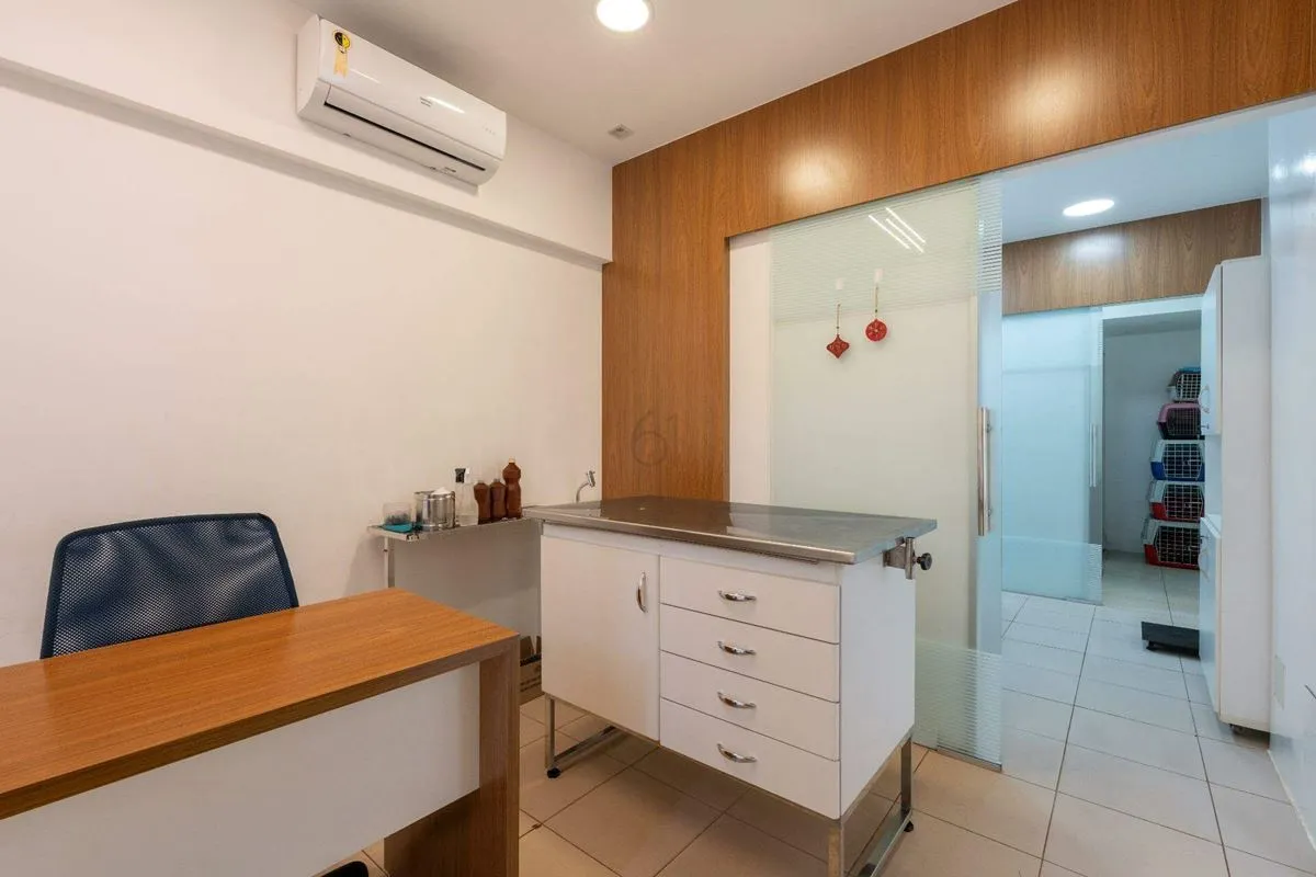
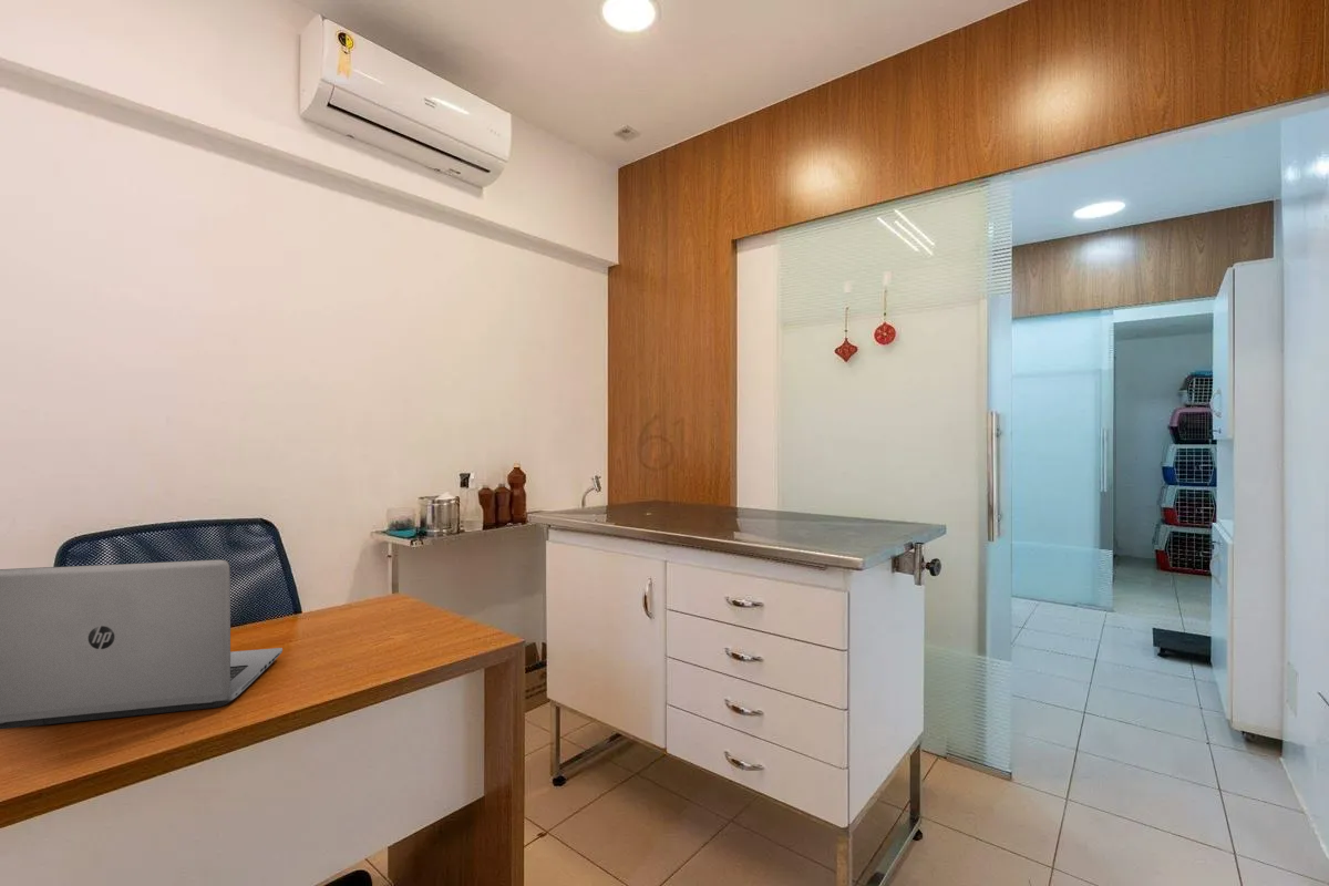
+ laptop (148, 620)
